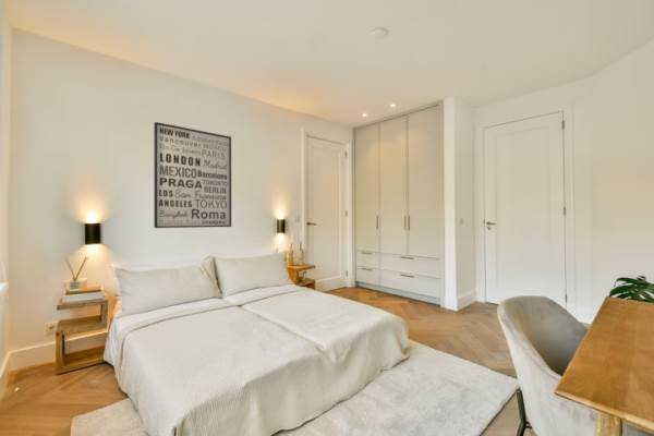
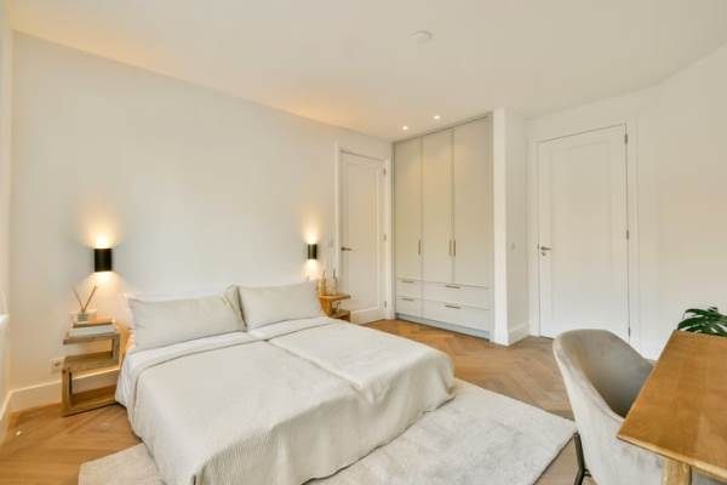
- wall art (195, 179)
